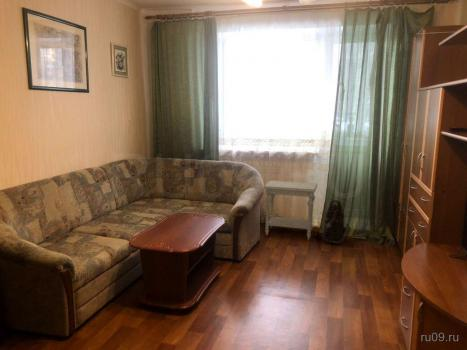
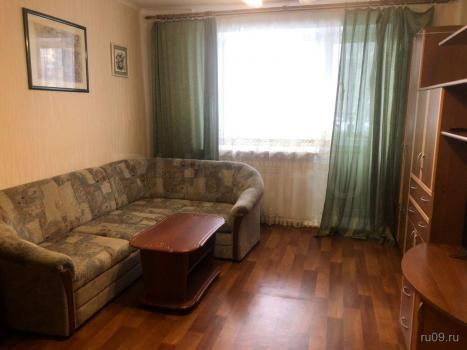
- side table (290, 218)
- shoulder bag (336, 220)
